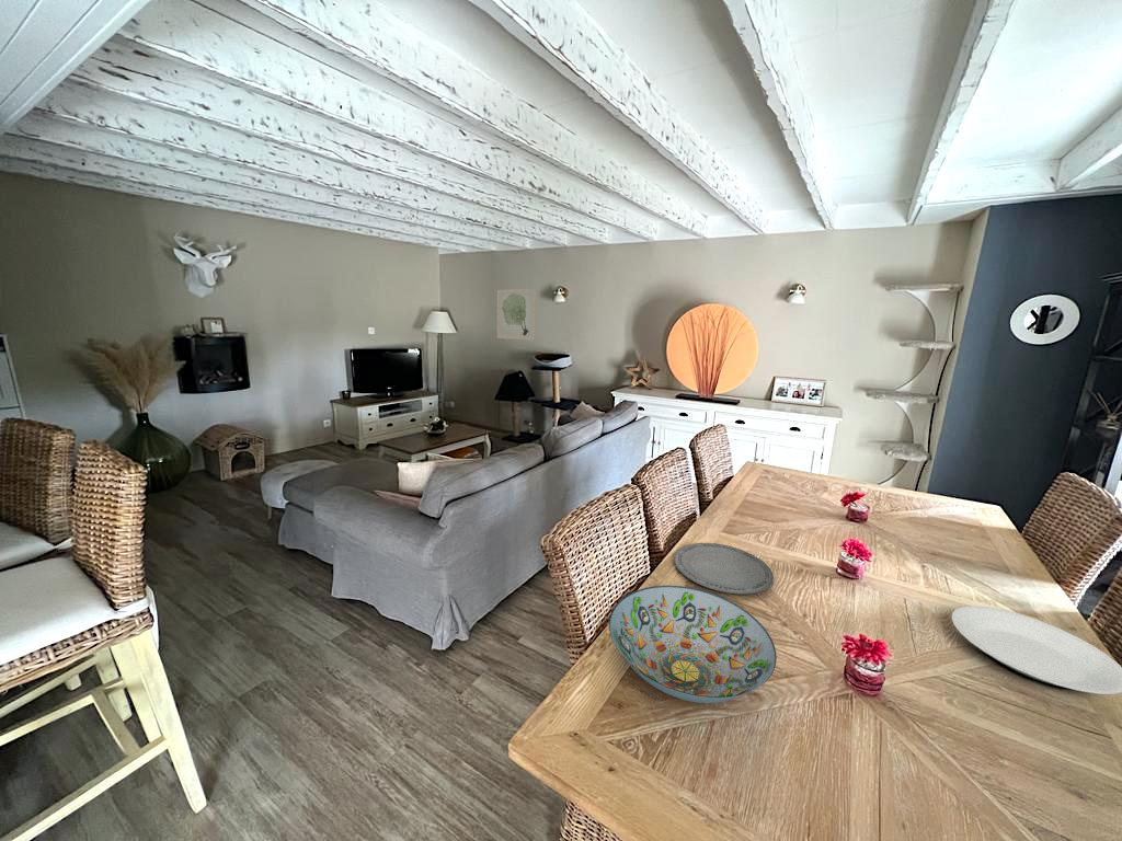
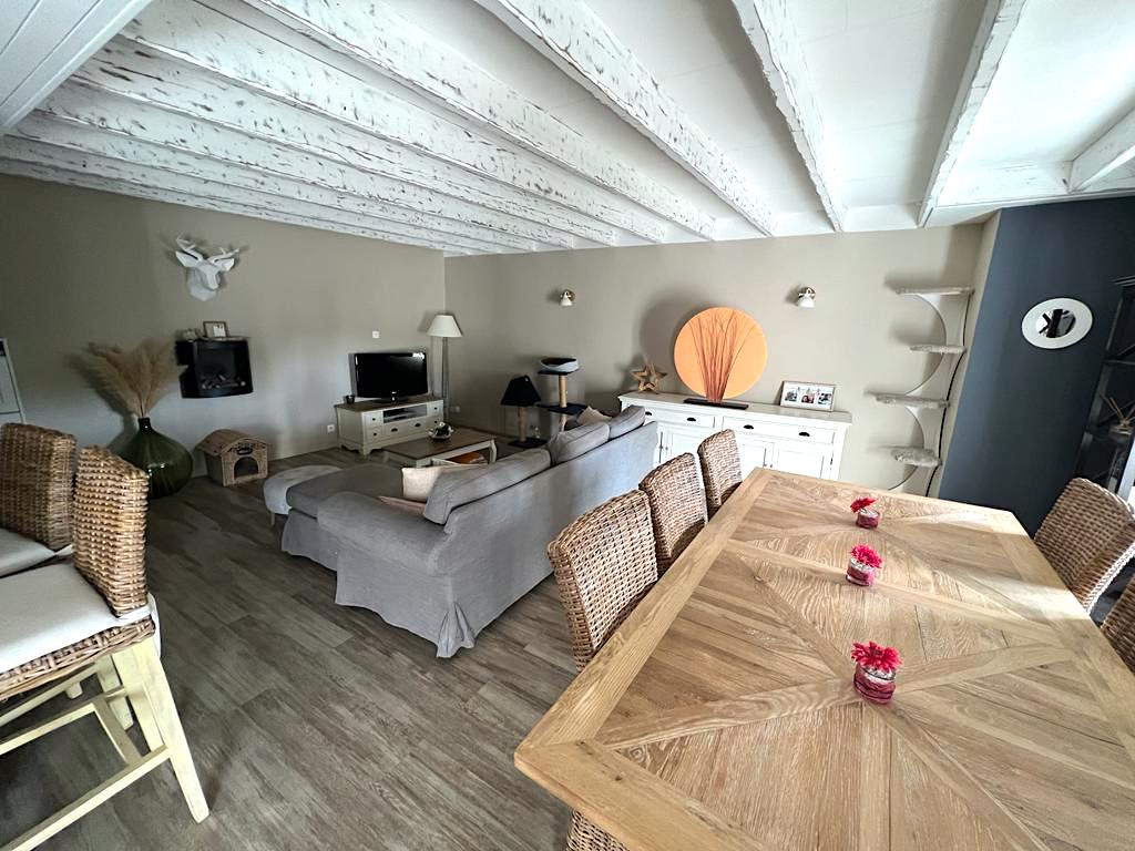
- decorative bowl (686, 652)
- wall art (515, 314)
- plate (1029, 652)
- plate (721, 567)
